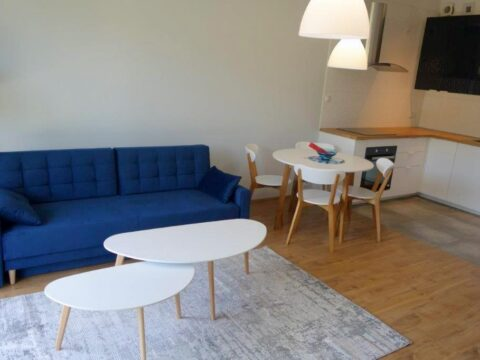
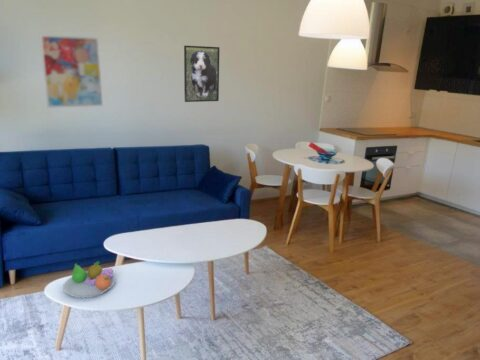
+ fruit bowl (88, 277)
+ wall art (72, 72)
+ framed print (202, 74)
